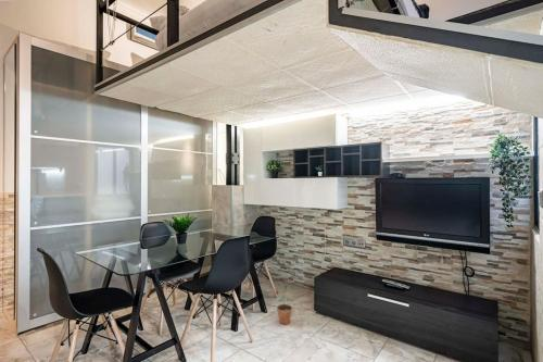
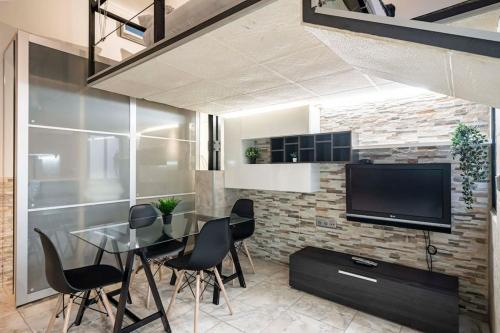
- potted plant (283, 297)
